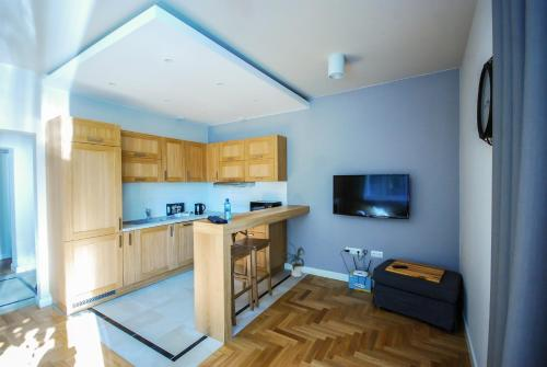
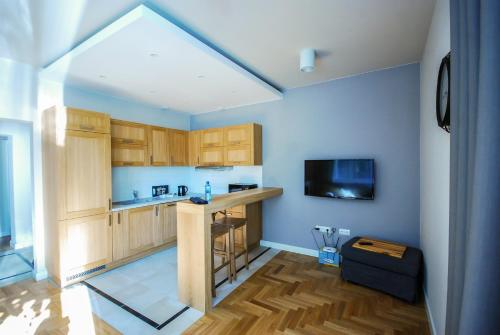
- house plant (295, 259)
